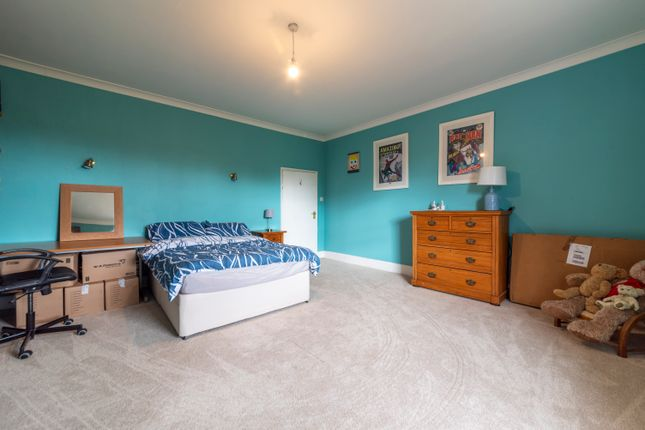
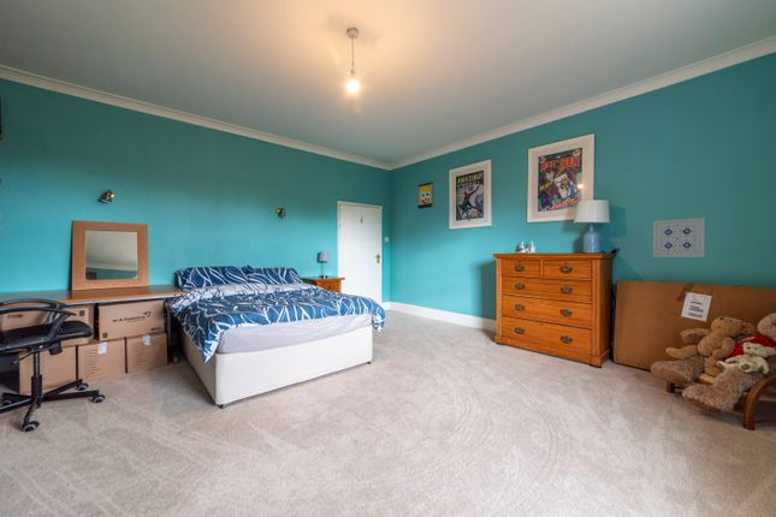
+ wall art (677, 238)
